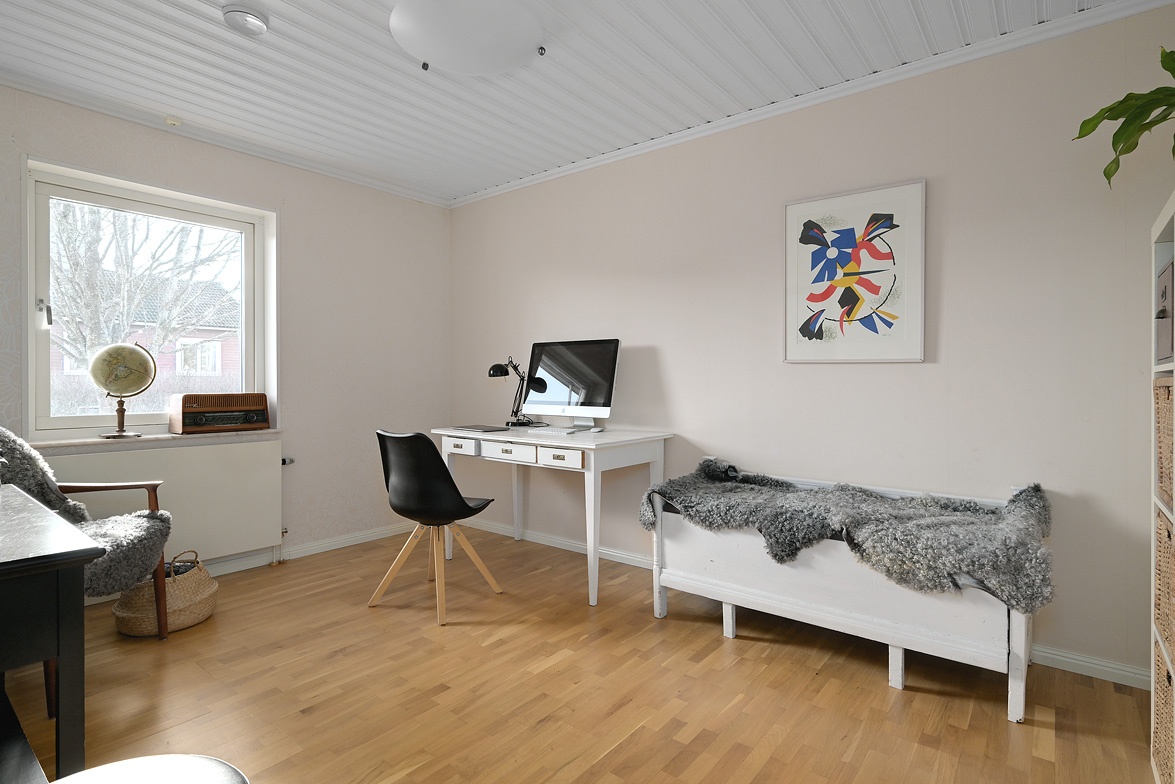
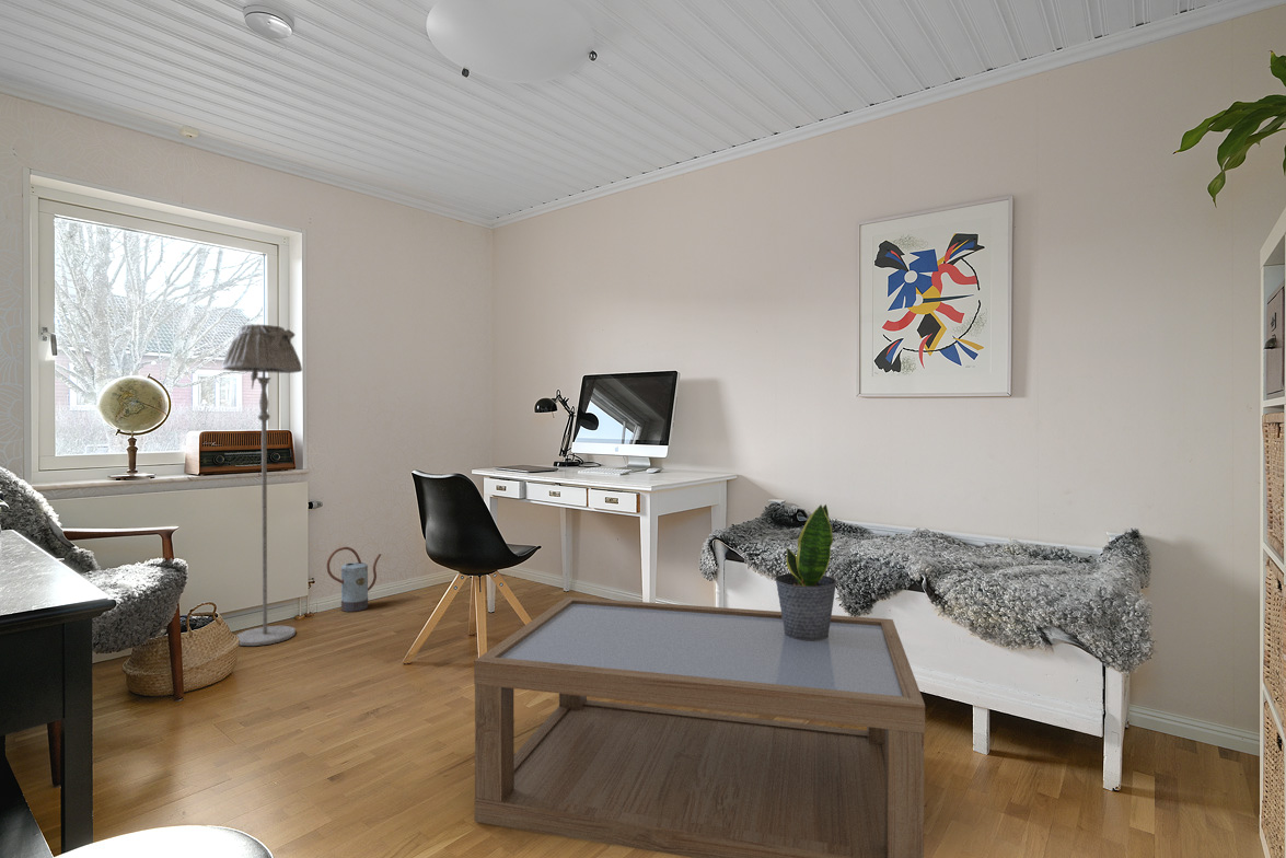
+ watering can (355, 576)
+ coffee table (703, 712)
+ potted plant (806, 563)
+ floor lamp (264, 482)
